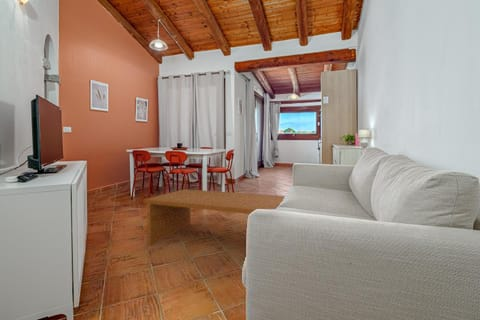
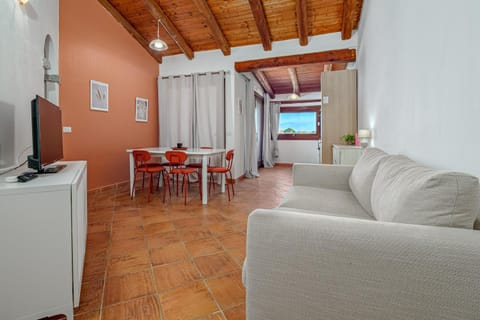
- coffee table (218, 210)
